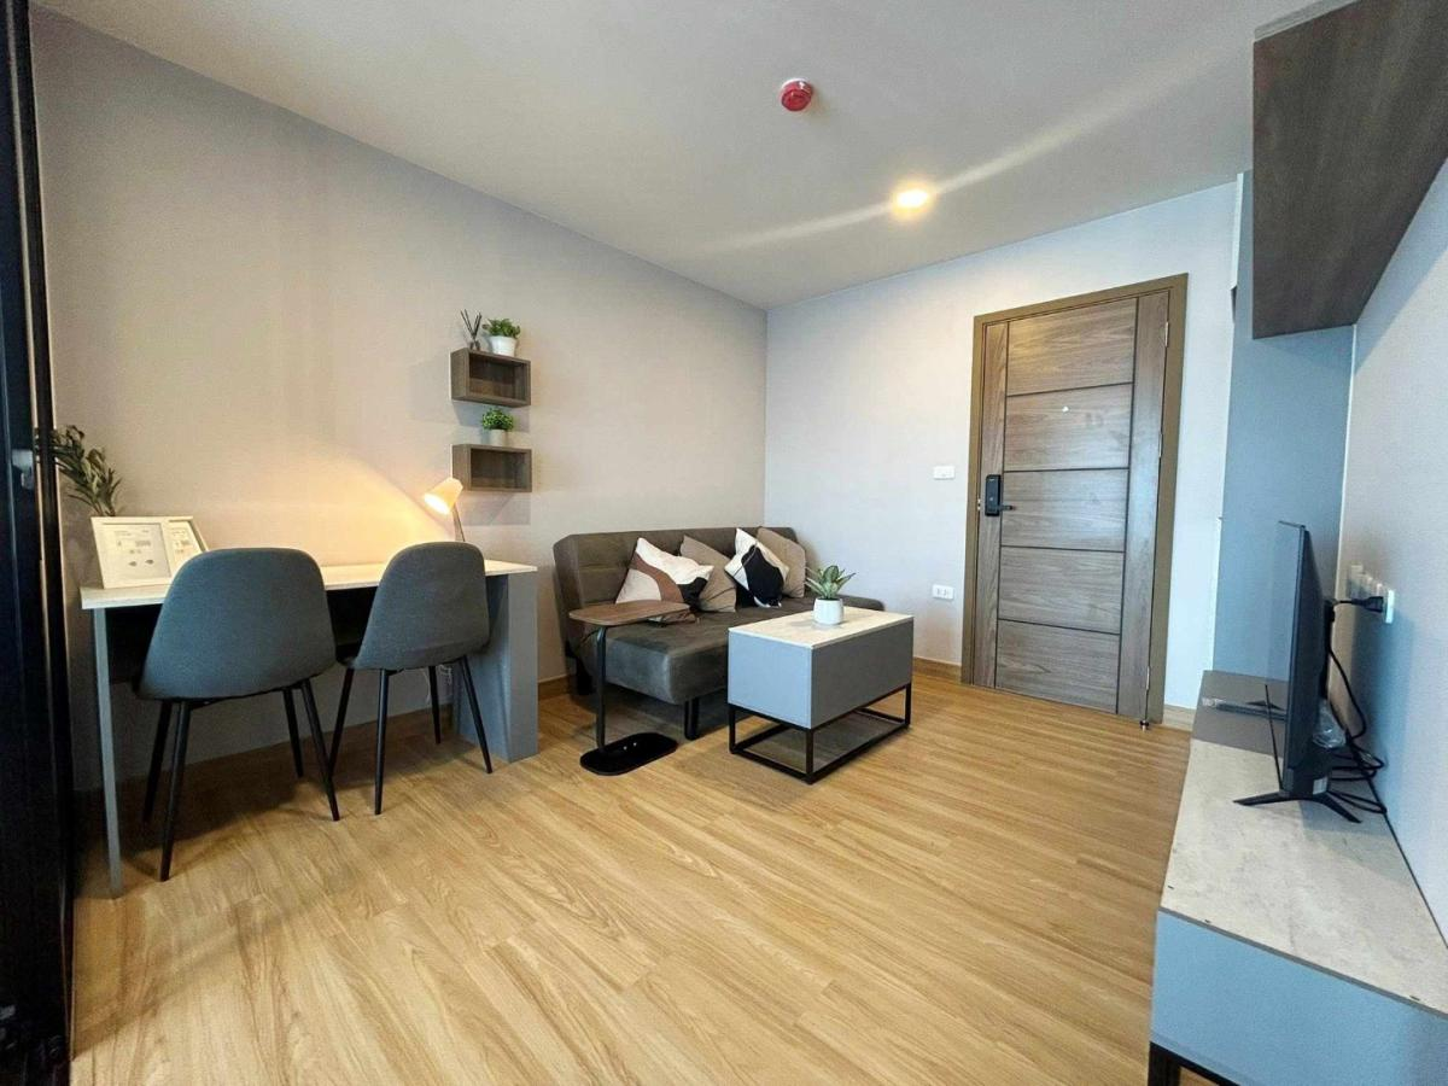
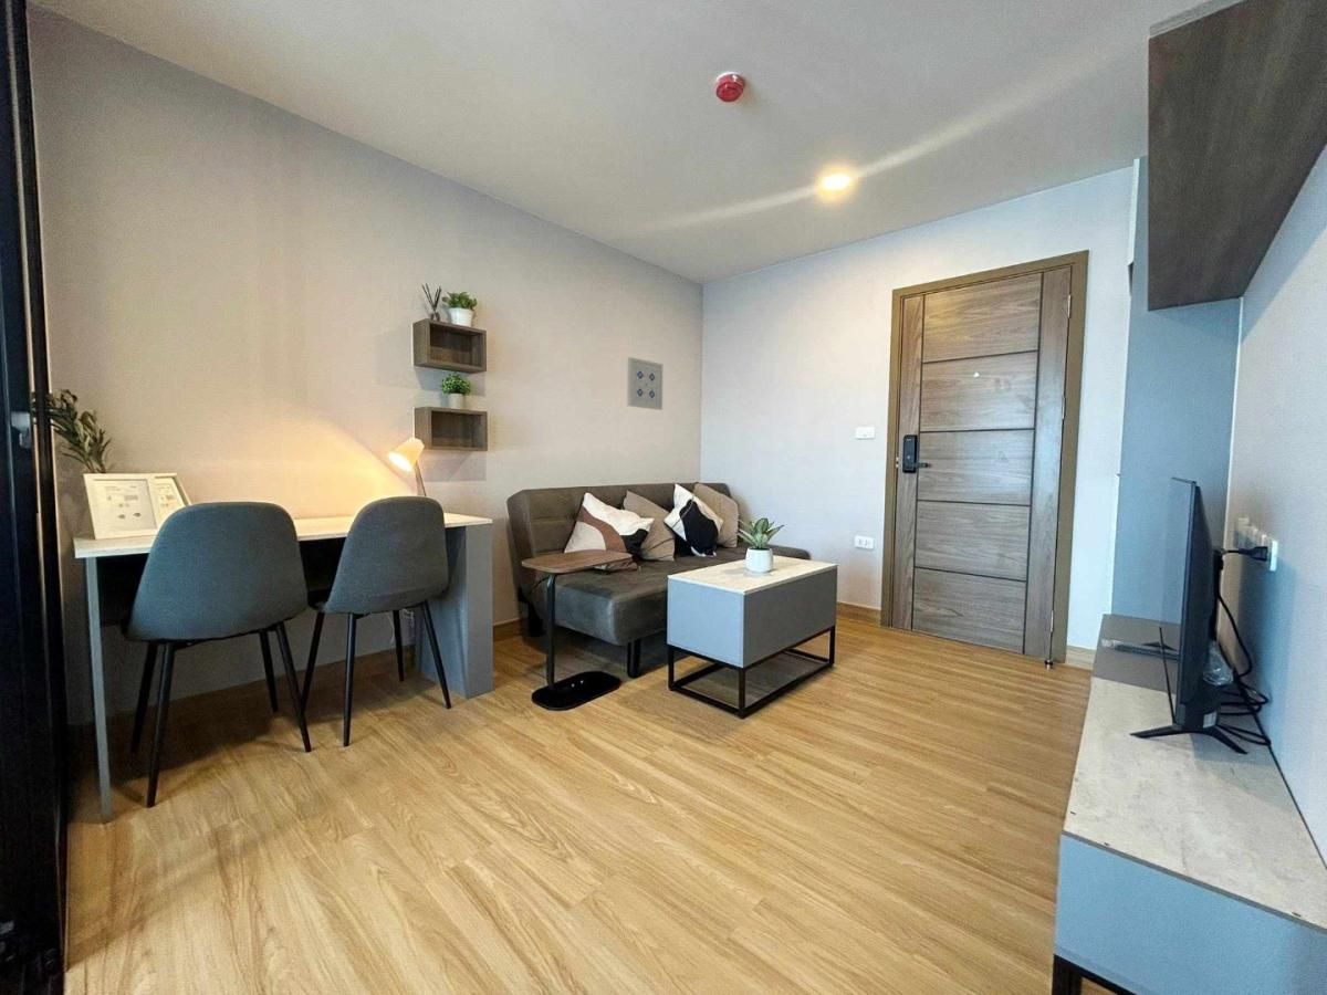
+ wall art (645, 384)
